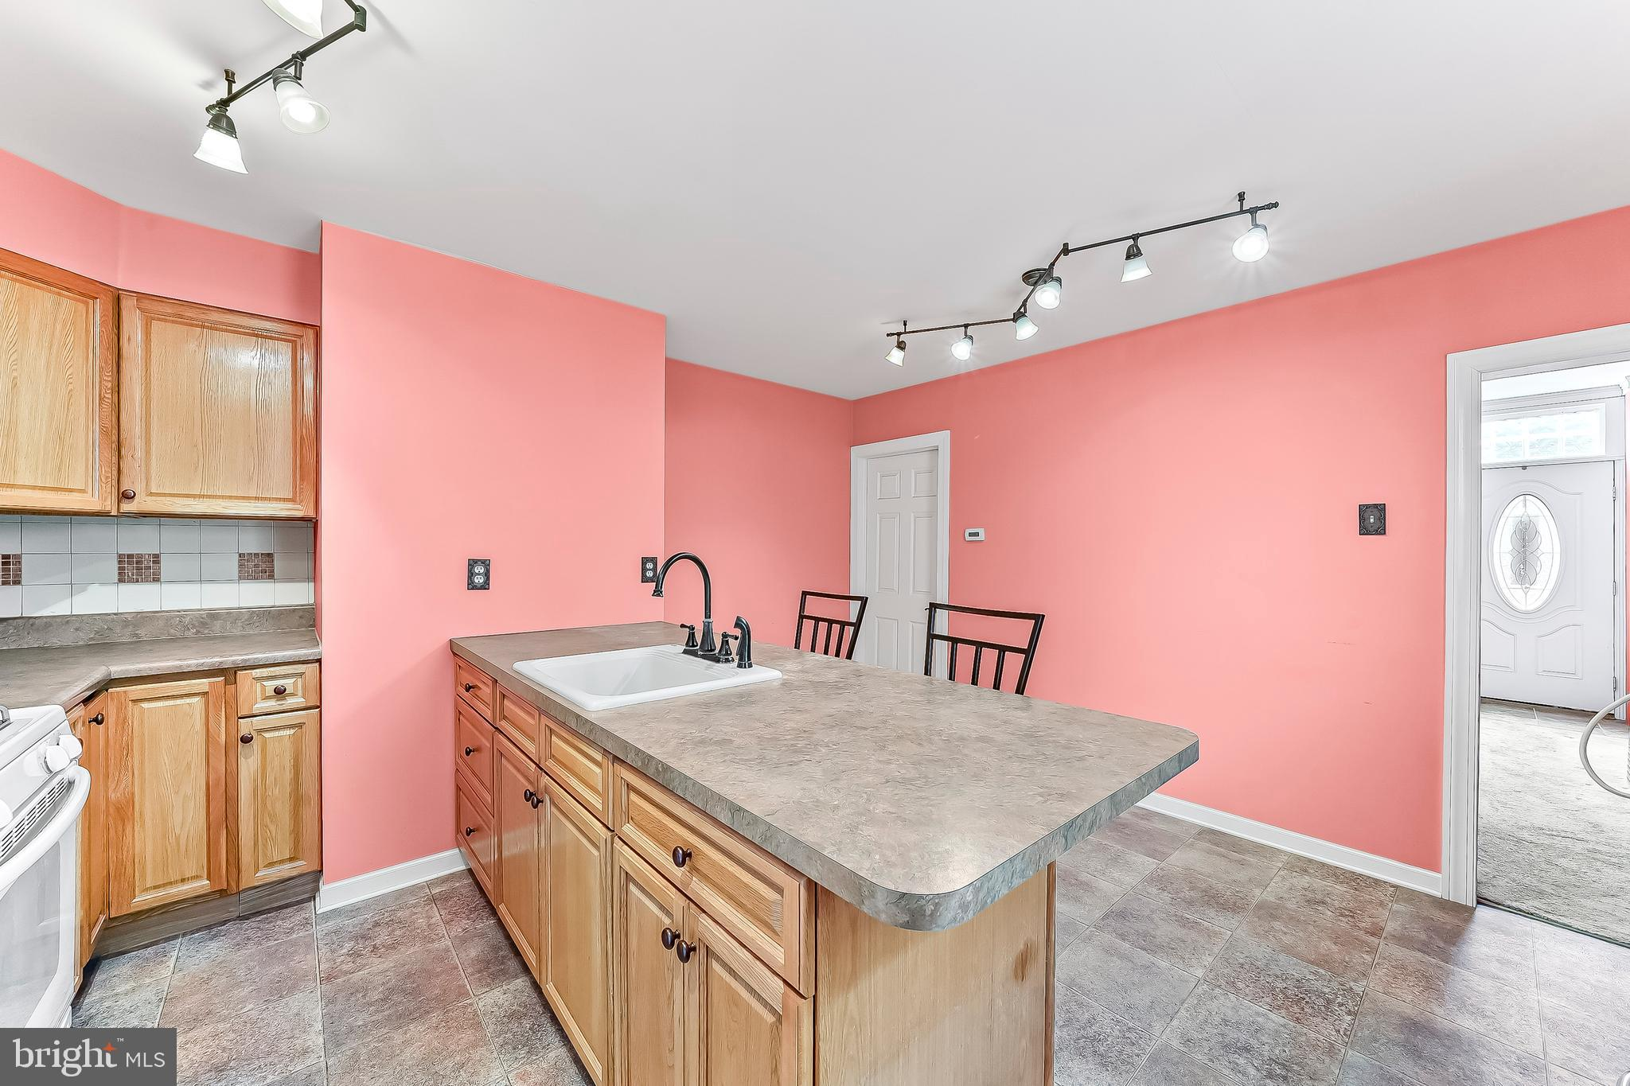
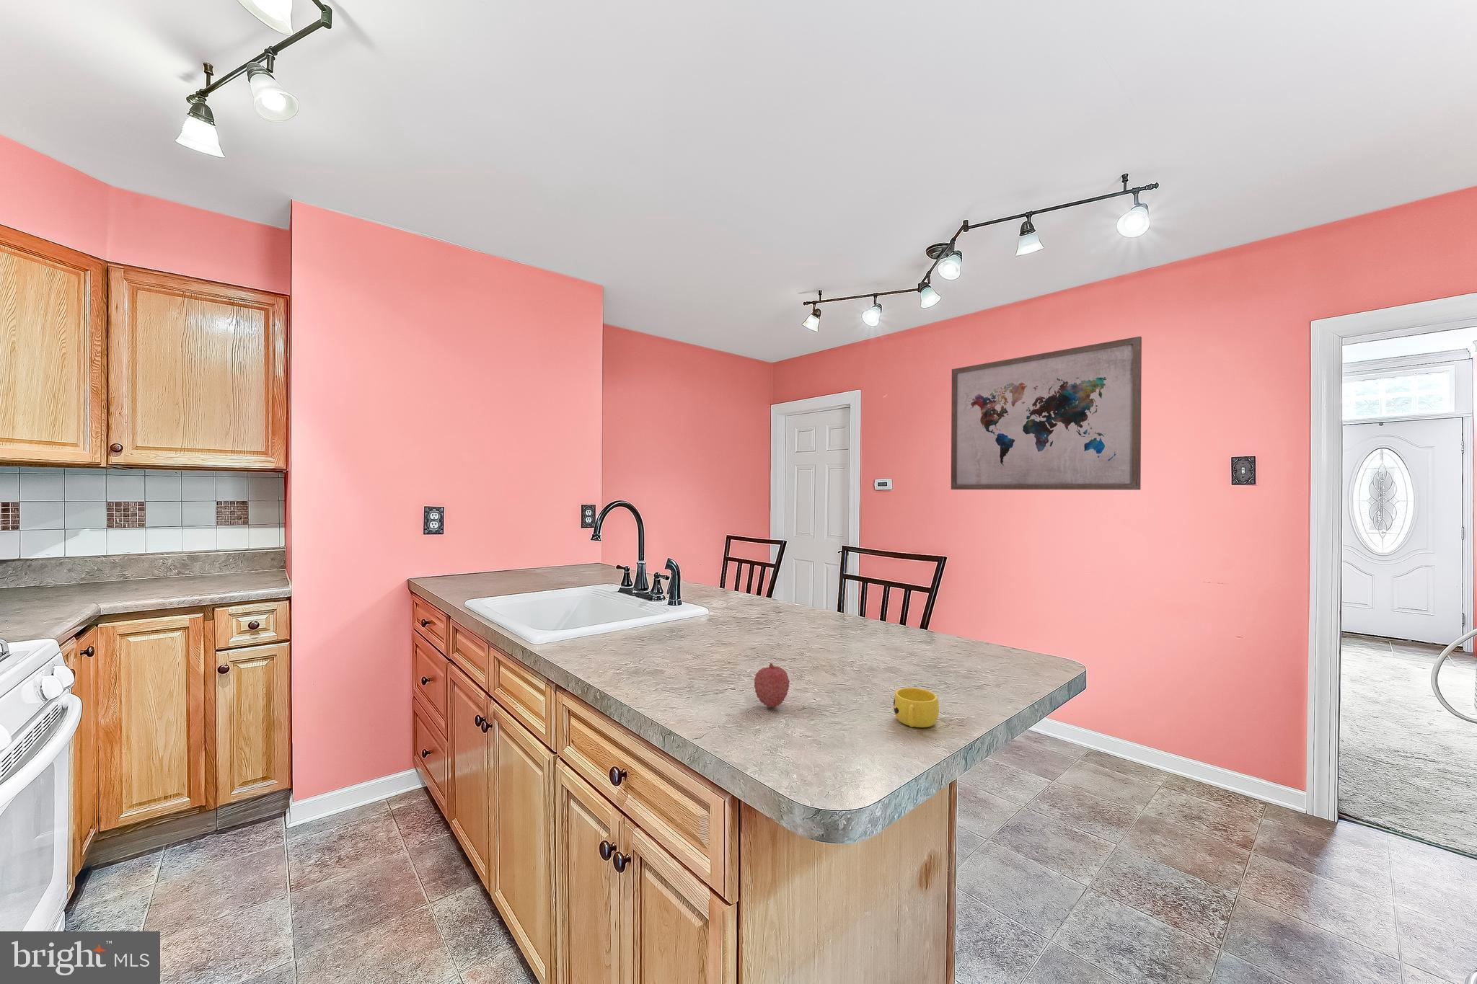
+ fruit (771, 685)
+ cup (915, 709)
+ wall art (1034, 422)
